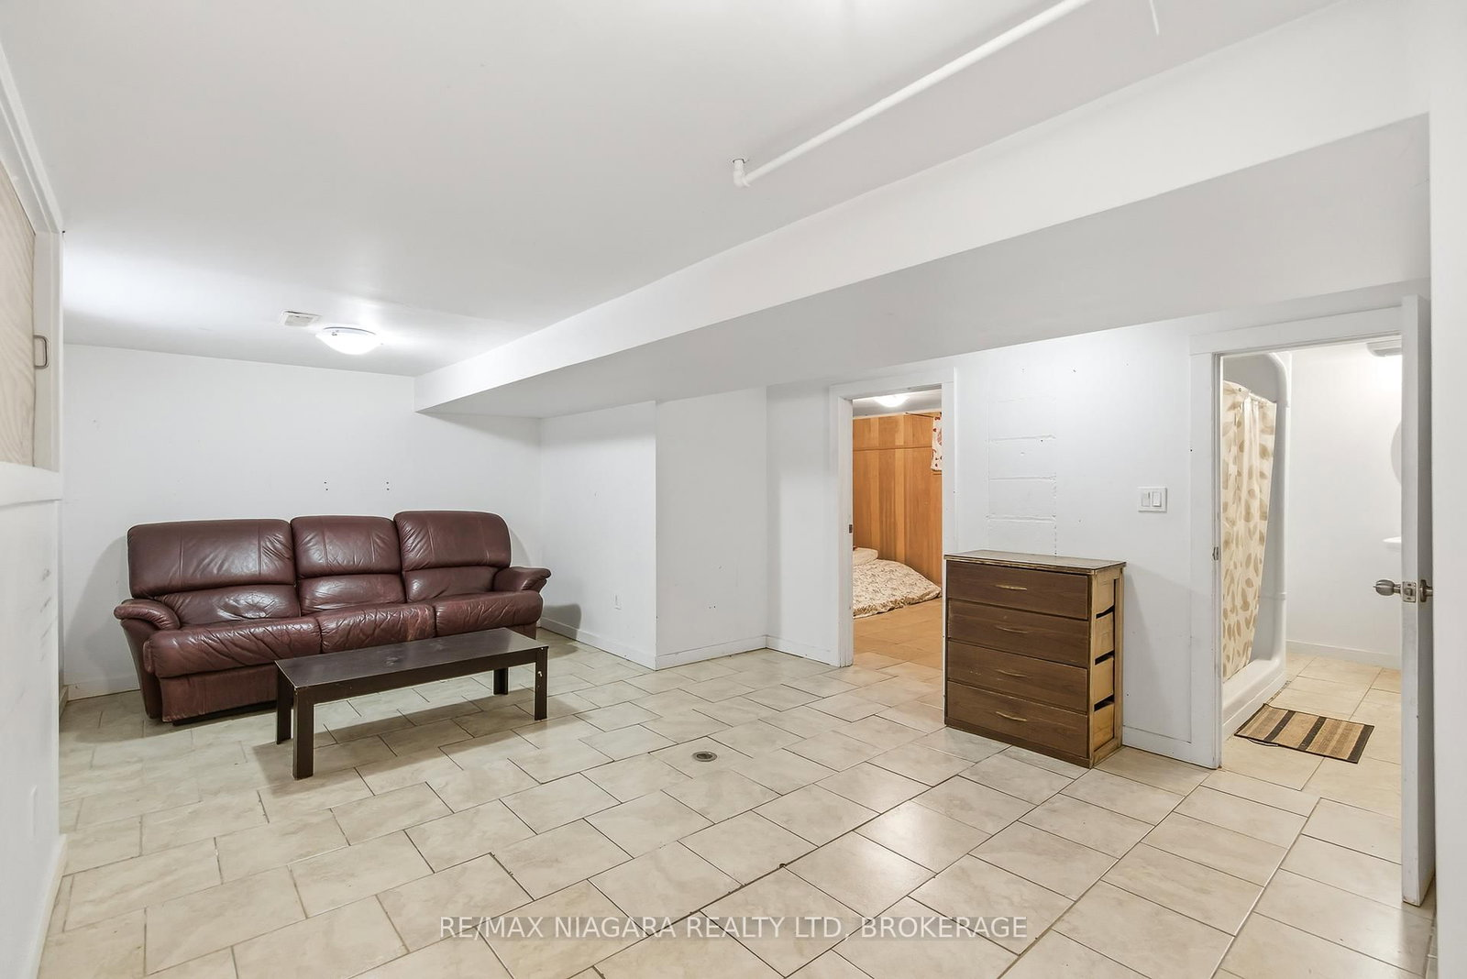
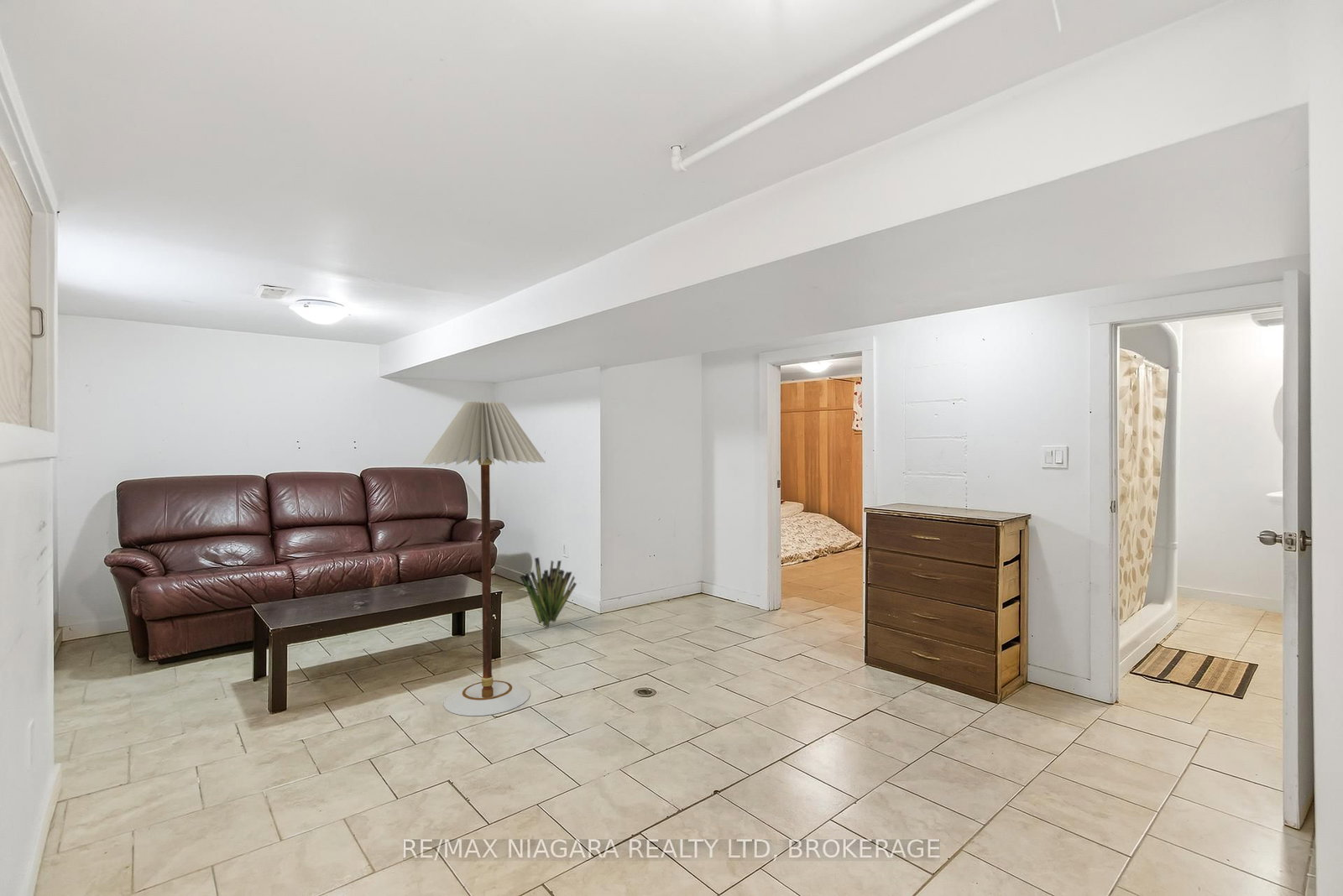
+ floor lamp (486, 550)
+ decorative plant (549, 591)
